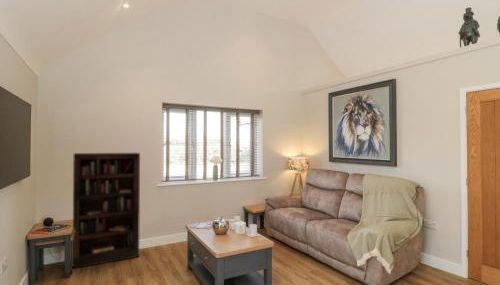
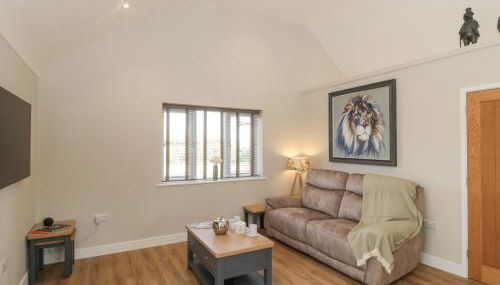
- bookcase (107, 205)
